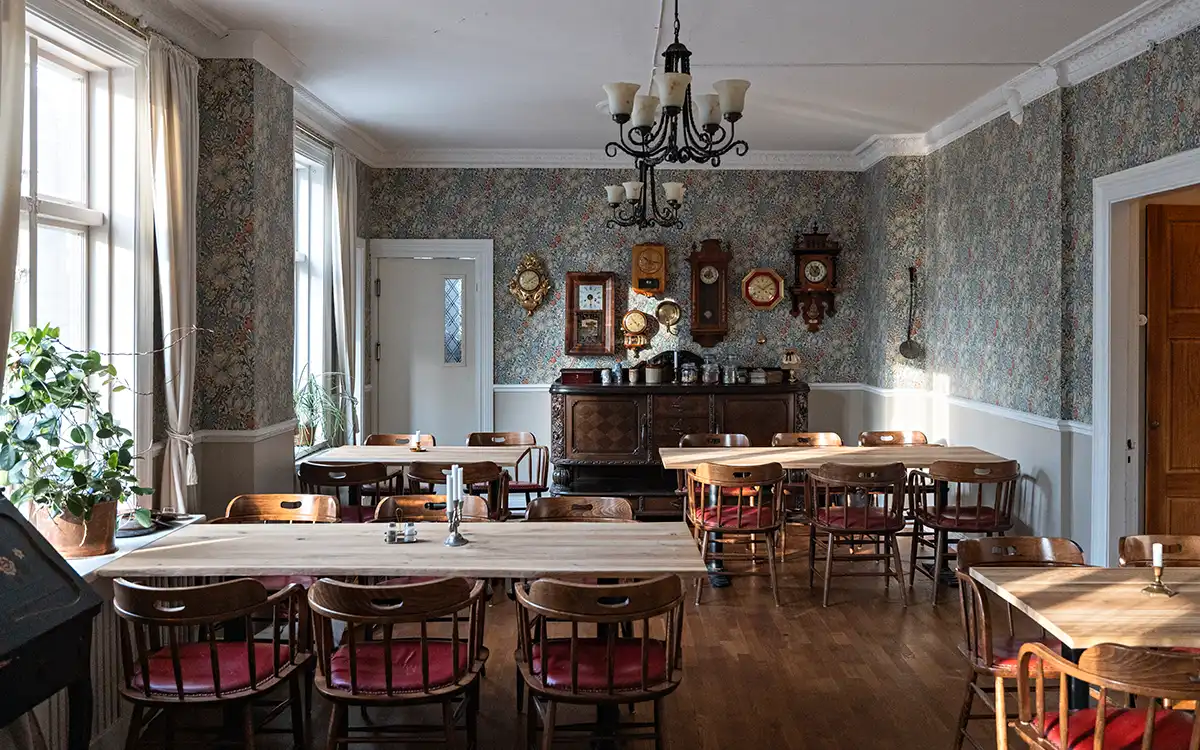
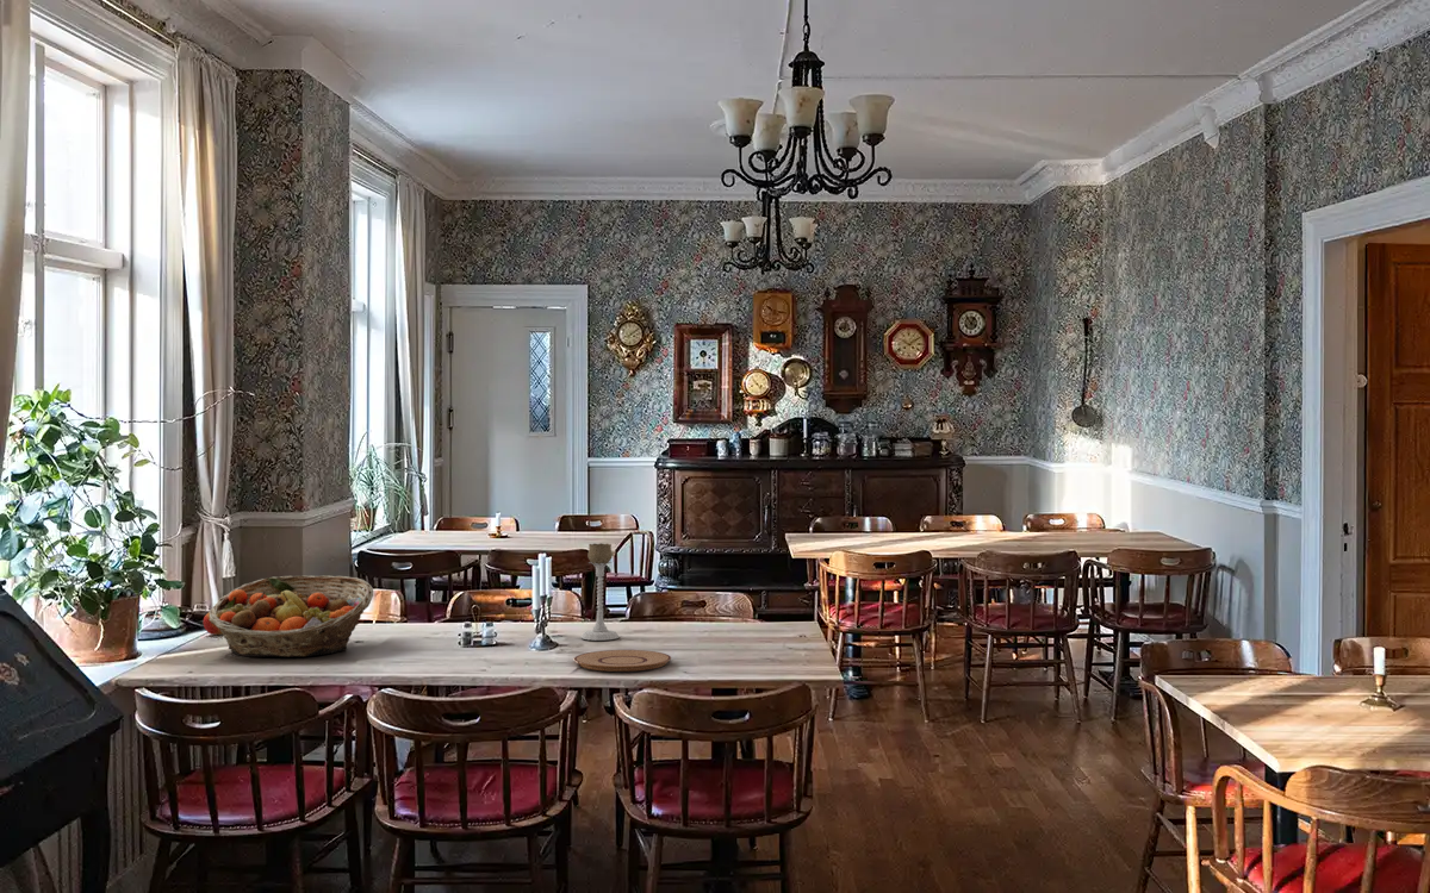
+ fruit basket (292, 614)
+ candle holder (599, 591)
+ apple (213, 624)
+ plate (622, 660)
